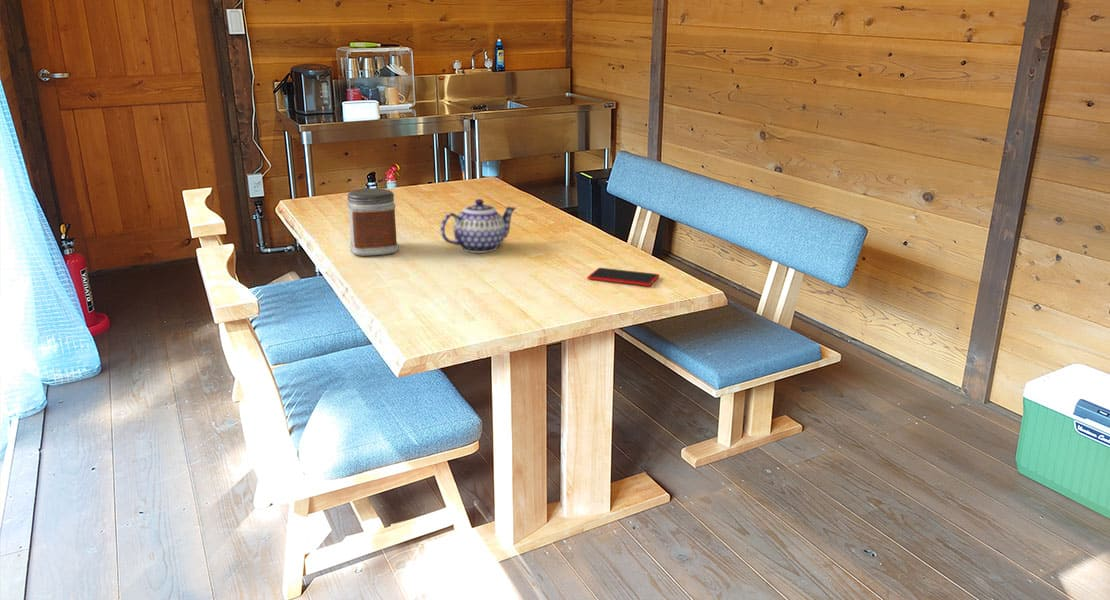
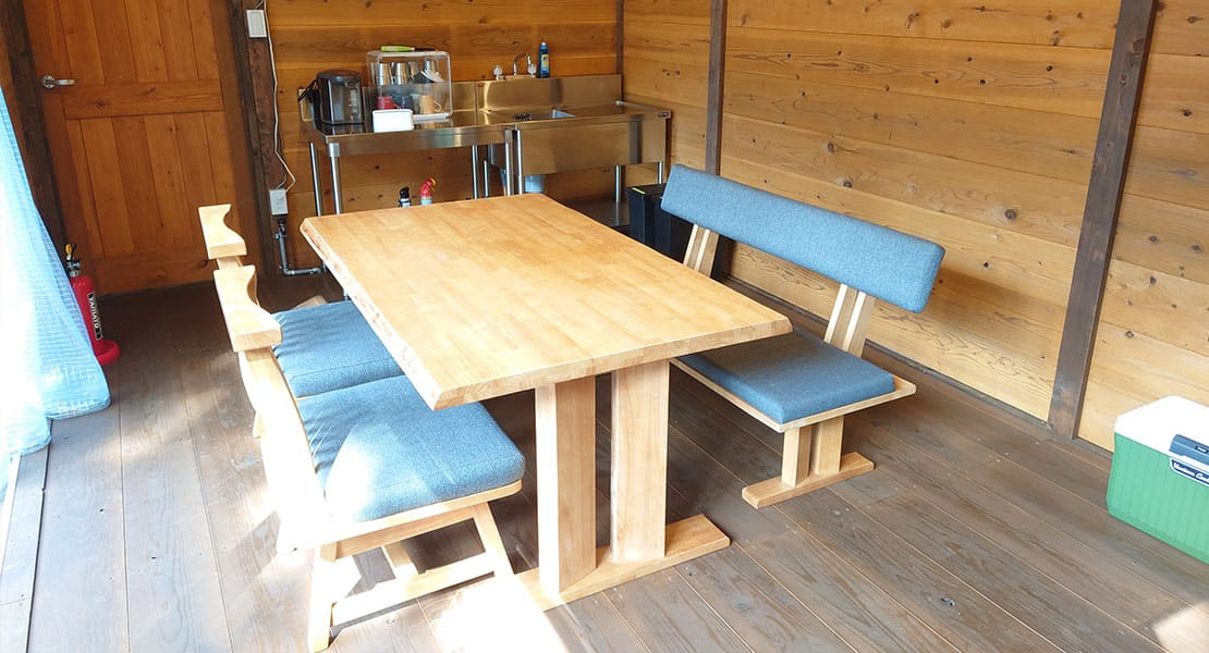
- teapot (479, 224)
- jar (372, 220)
- smartphone (623, 276)
